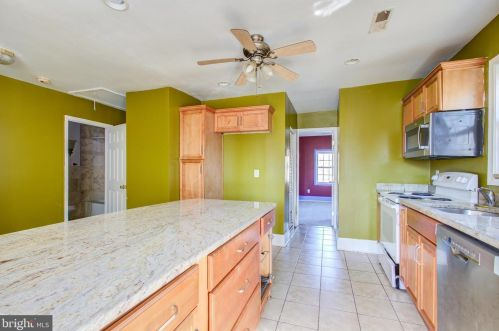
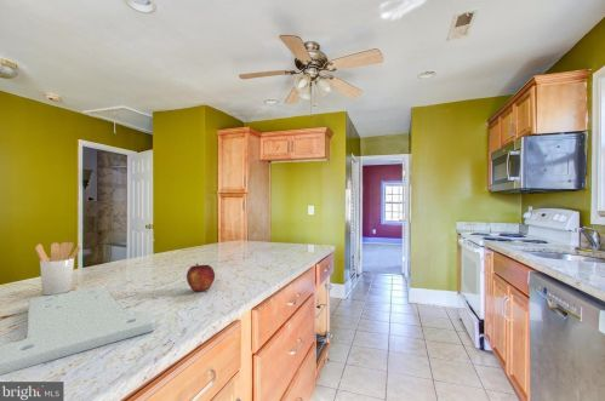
+ cutting board (75, 315)
+ fruit (200, 276)
+ utensil holder (58, 265)
